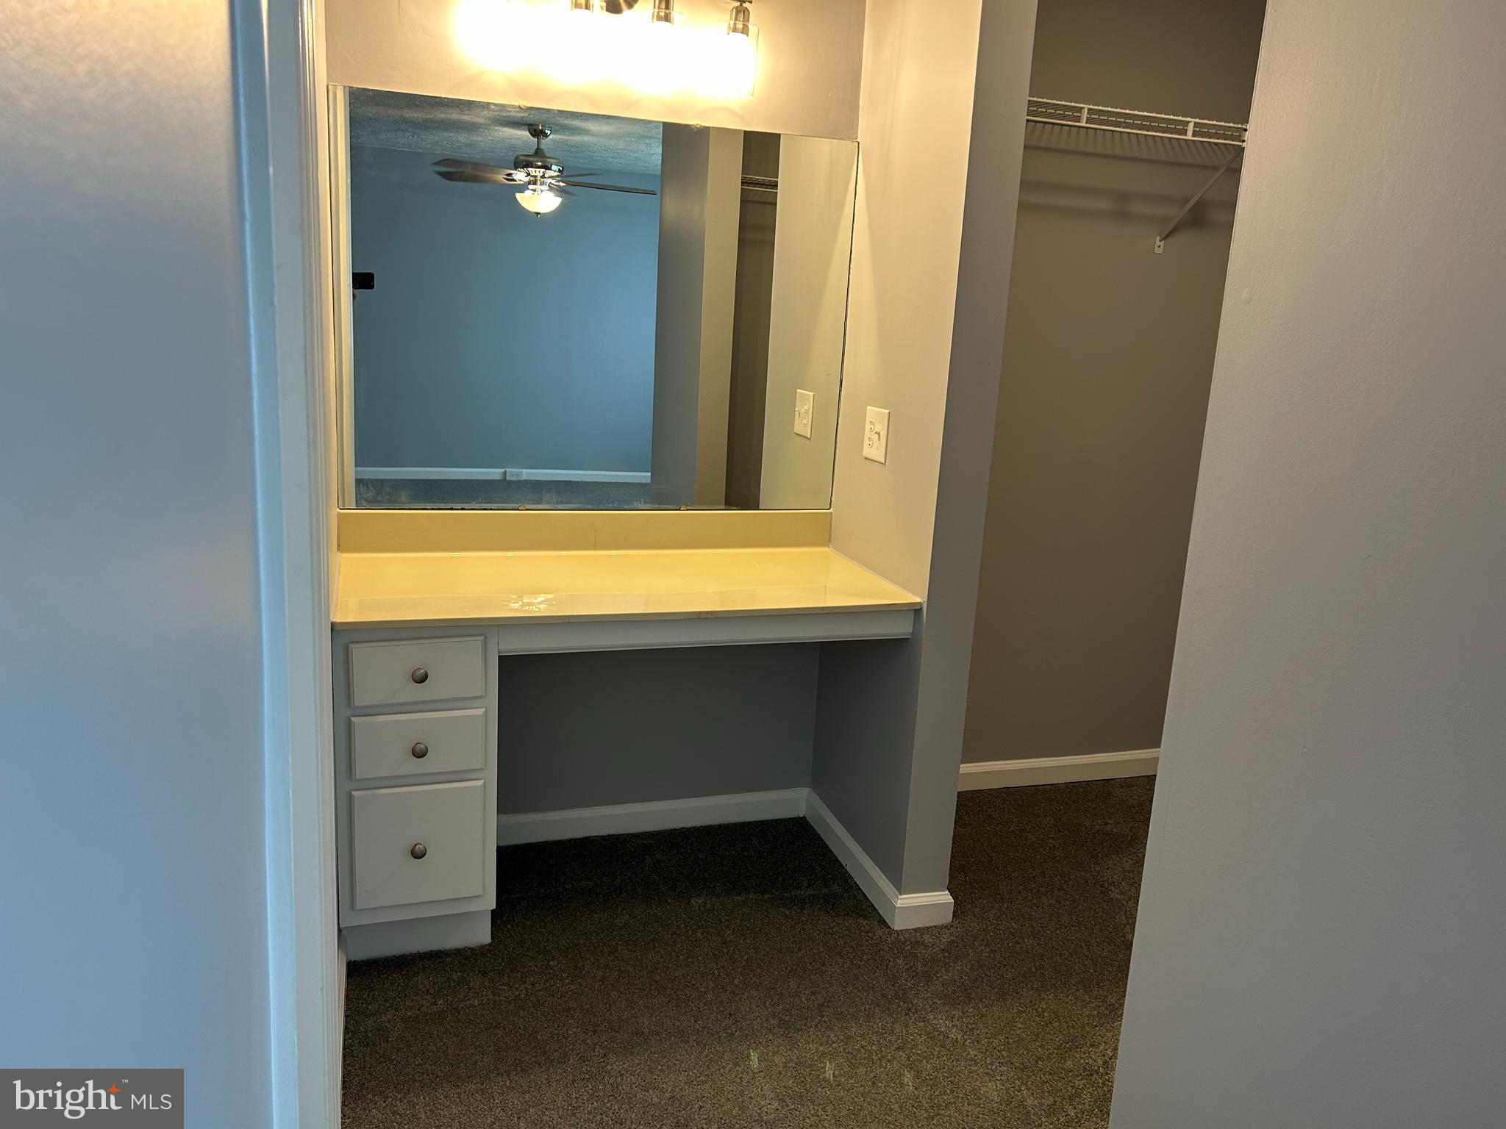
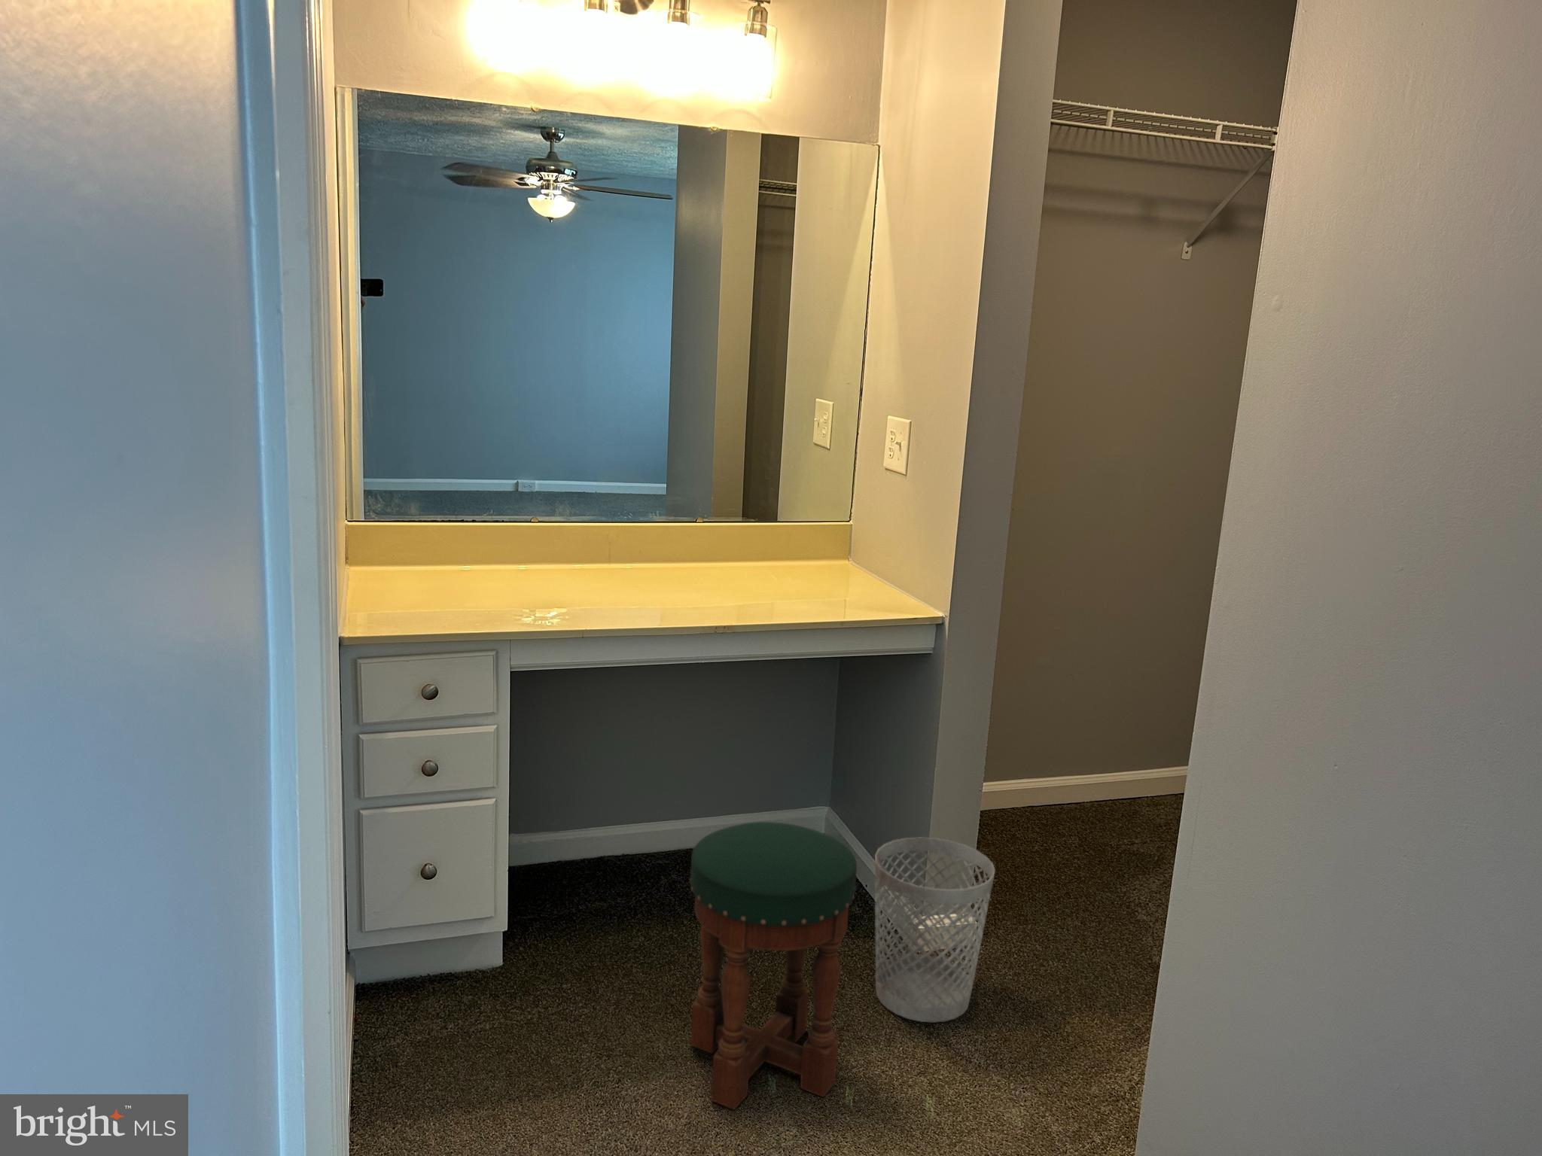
+ wastebasket (929, 929)
+ stool (769, 950)
